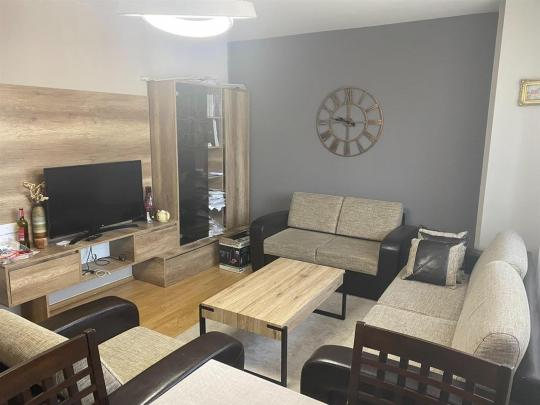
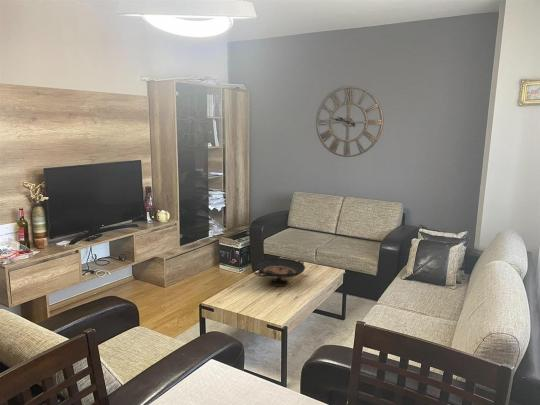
+ decorative bowl (279, 273)
